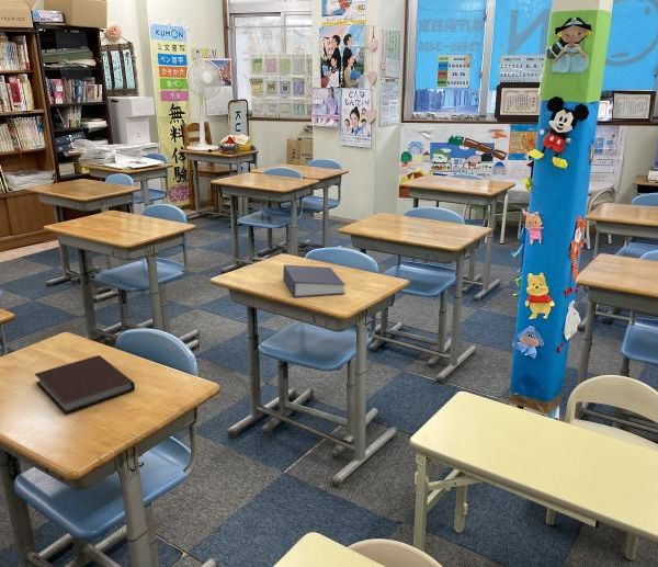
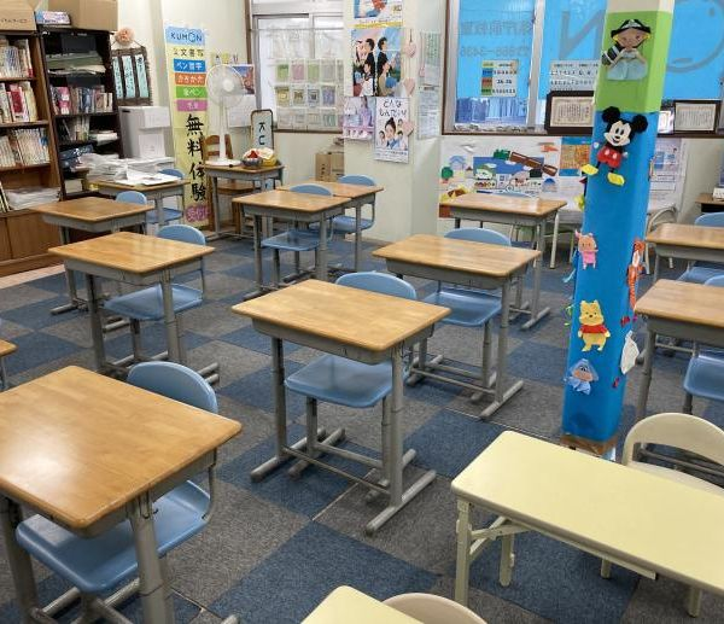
- book (313, 279)
- notebook (83, 382)
